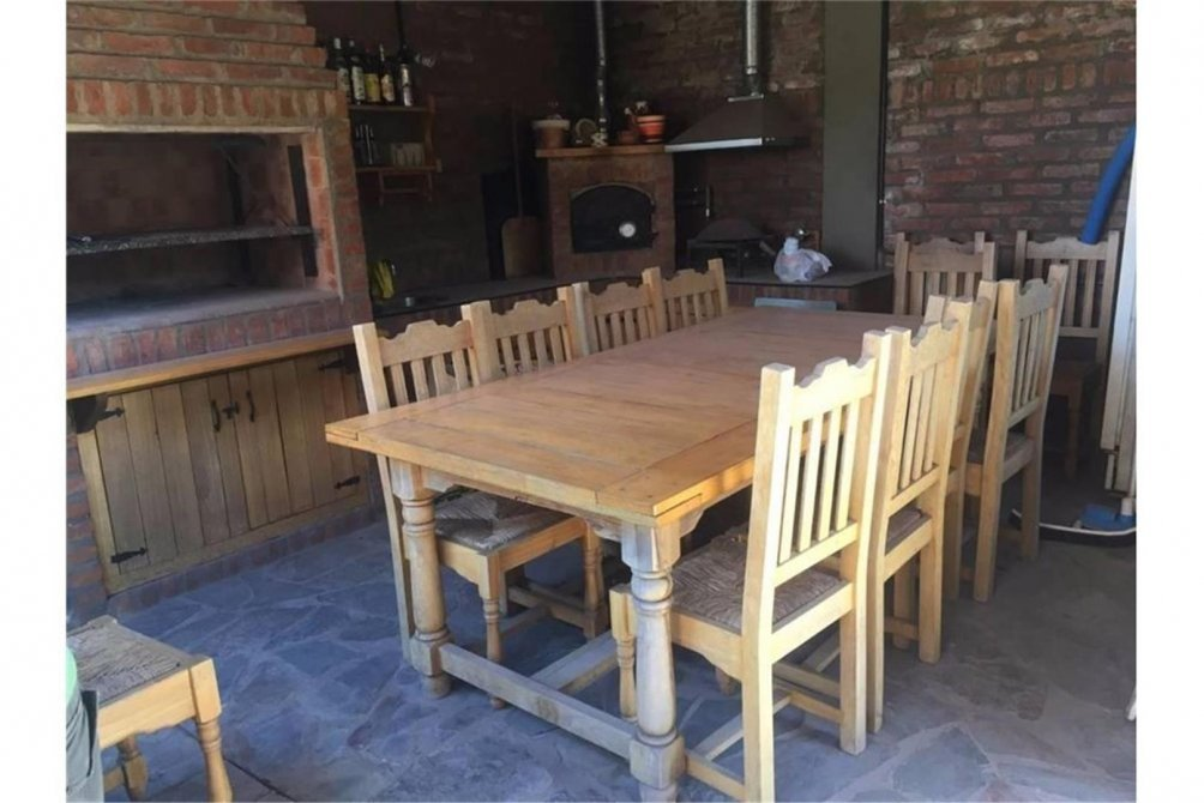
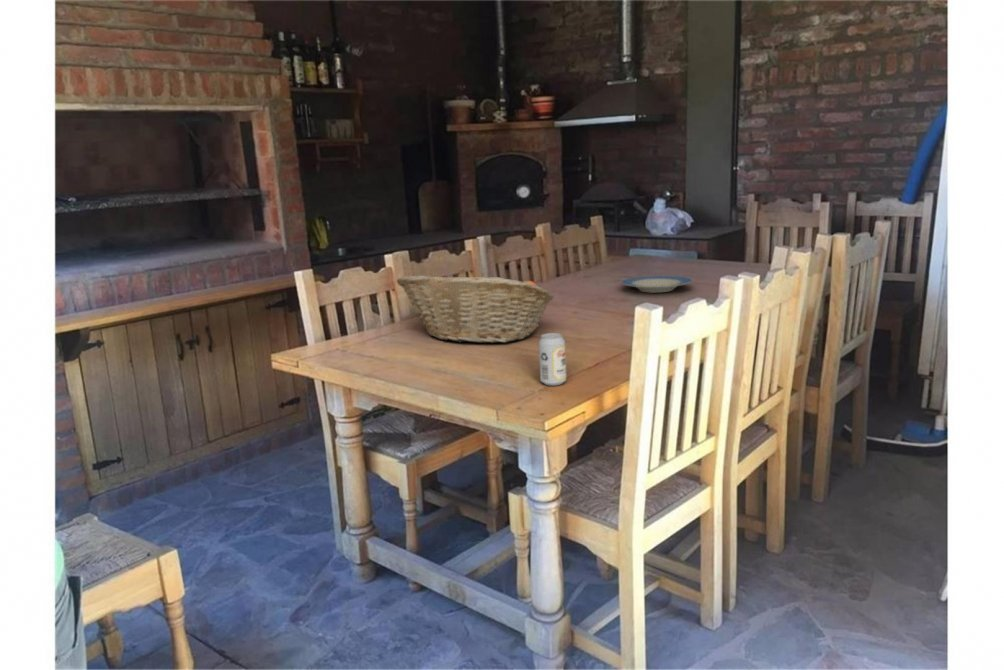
+ plate (656, 285)
+ fruit basket (475, 301)
+ beverage can (552, 359)
